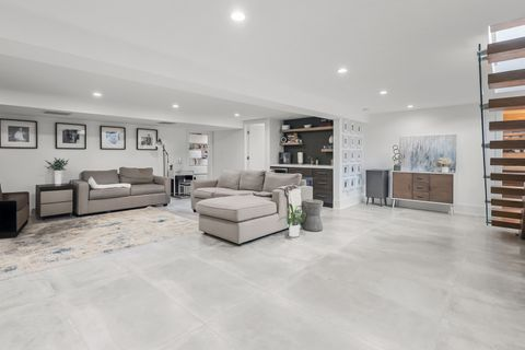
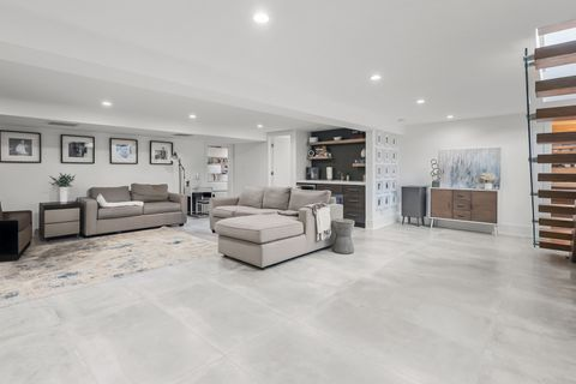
- house plant (293, 219)
